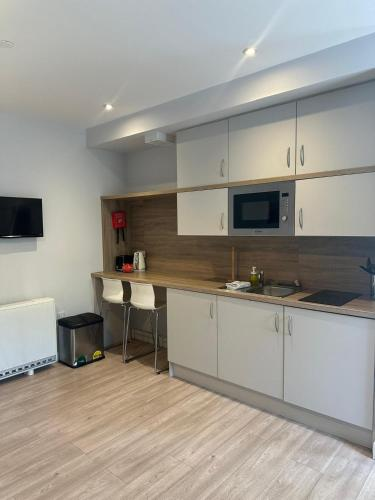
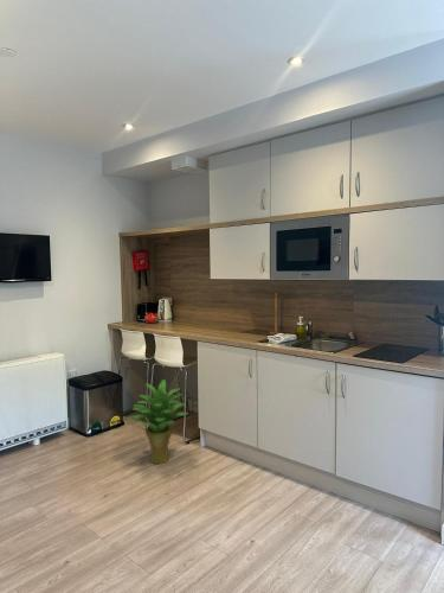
+ potted plant (159, 421)
